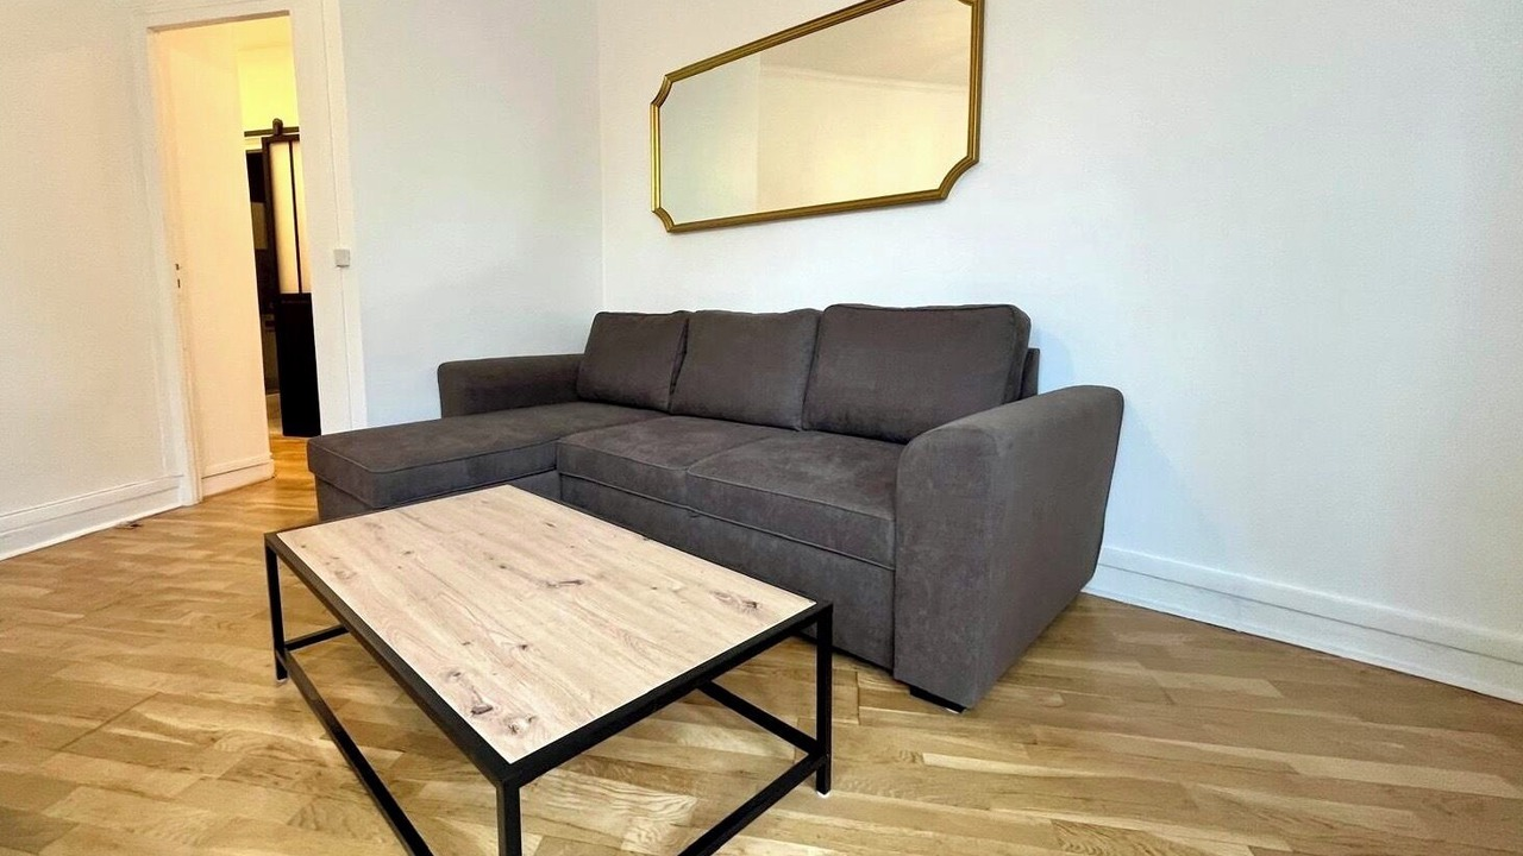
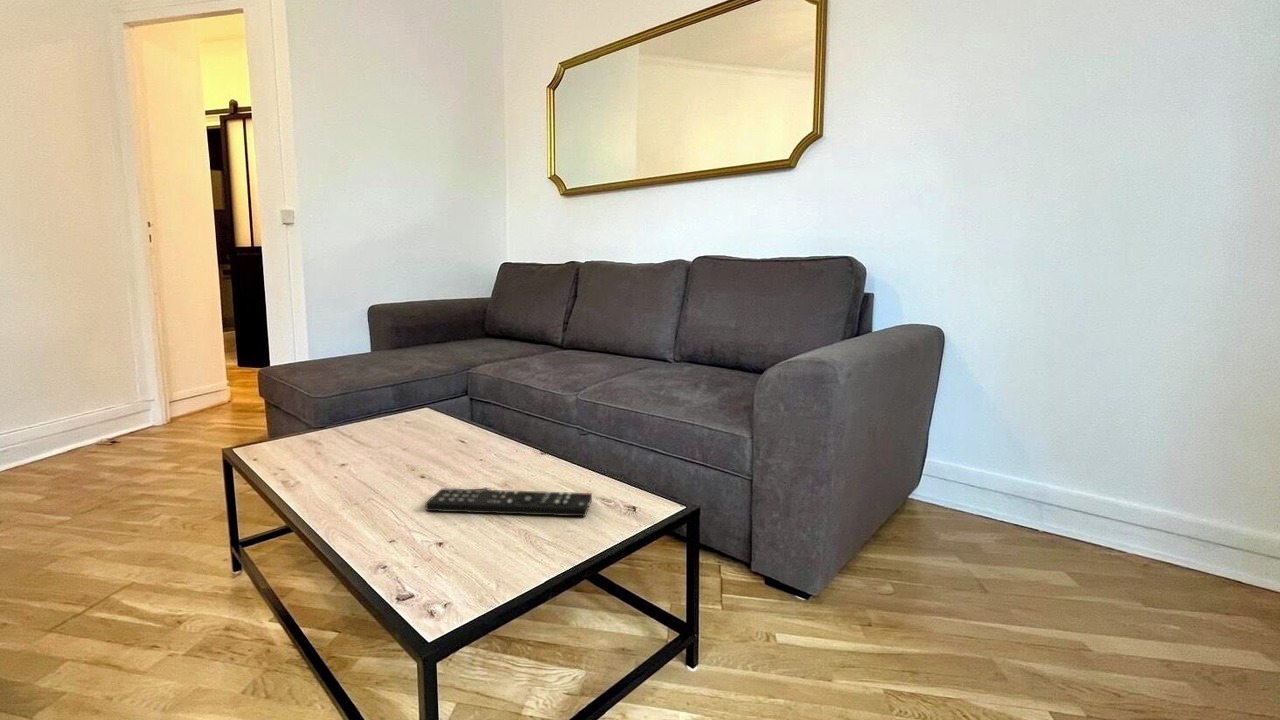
+ remote control (511, 500)
